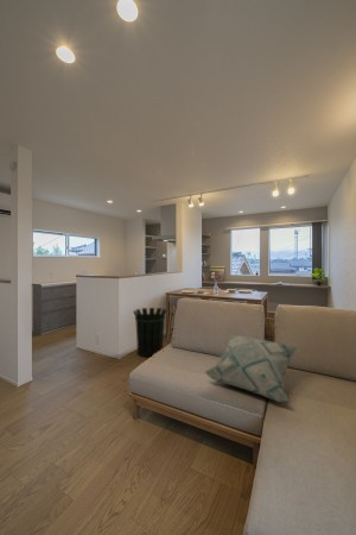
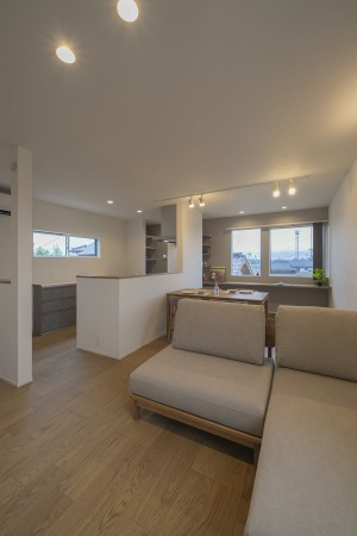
- waste bin (150, 331)
- decorative pillow (253, 361)
